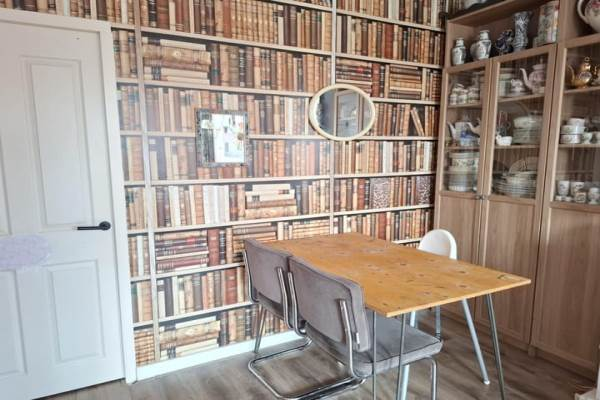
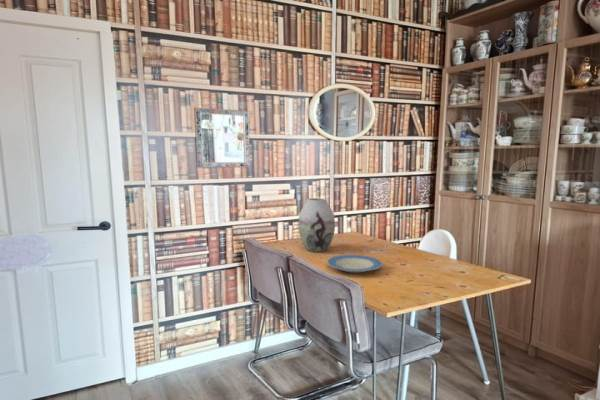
+ vase (316, 224)
+ plate (354, 265)
